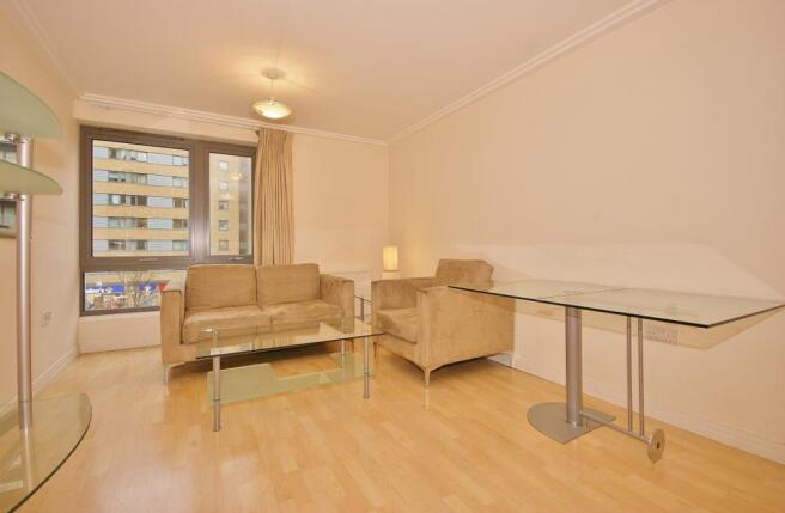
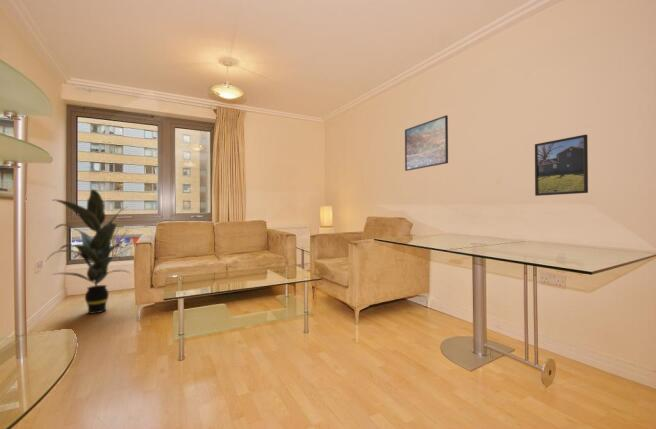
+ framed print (559, 167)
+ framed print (424, 145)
+ indoor plant (92, 251)
